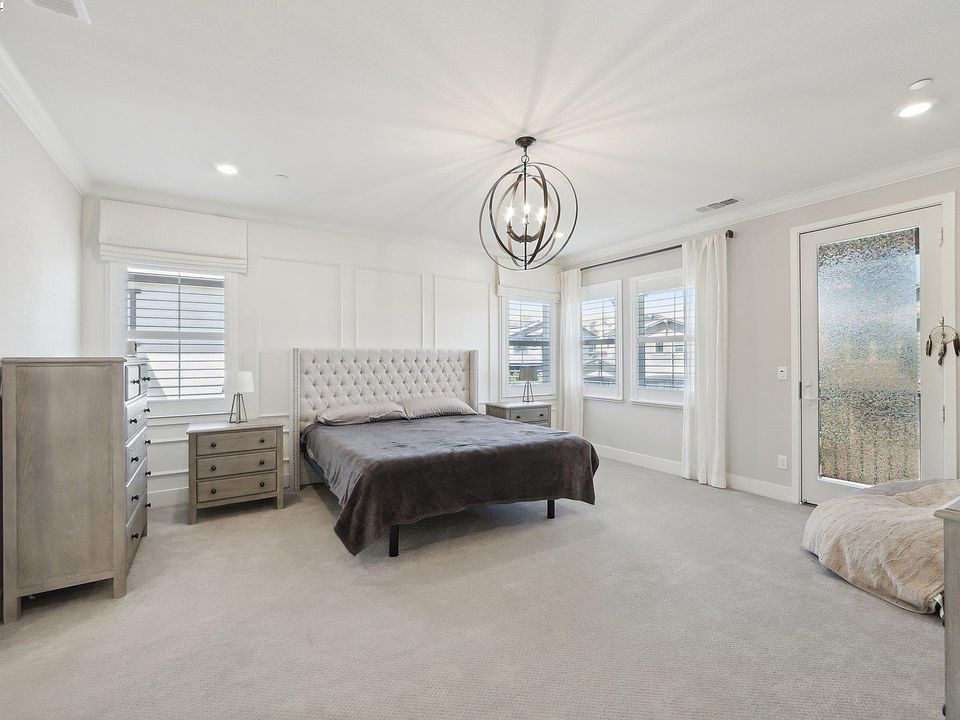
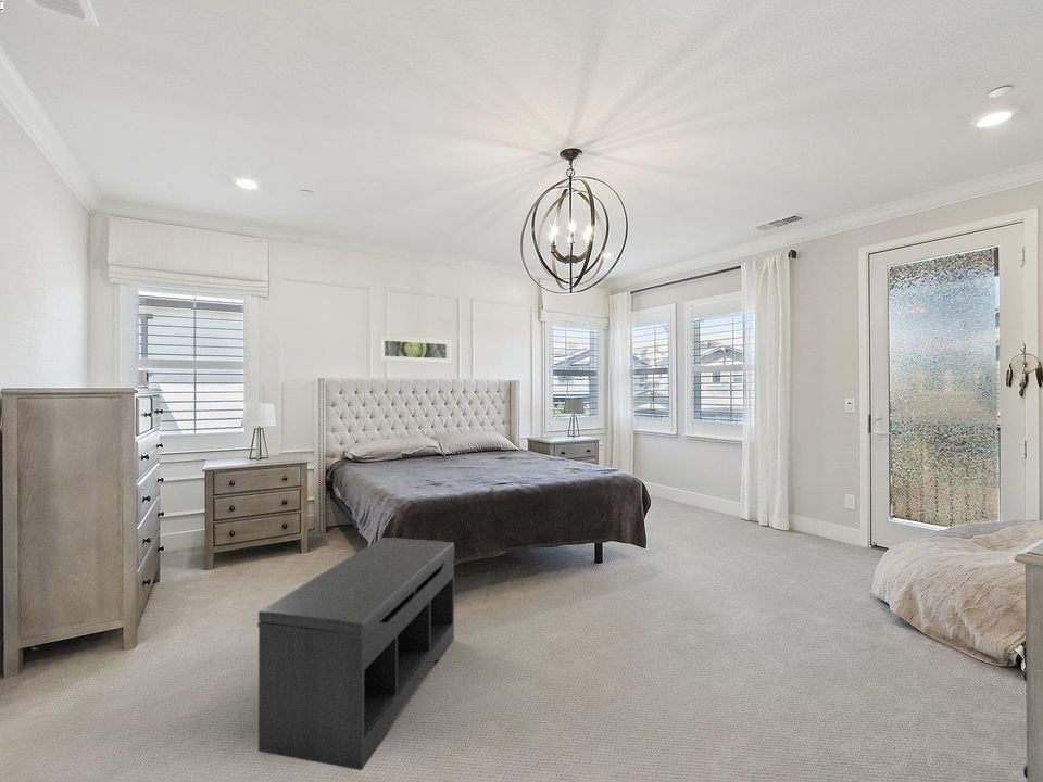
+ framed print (416, 350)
+ bench (374, 627)
